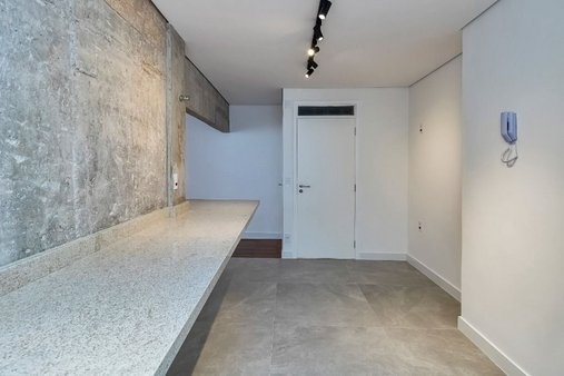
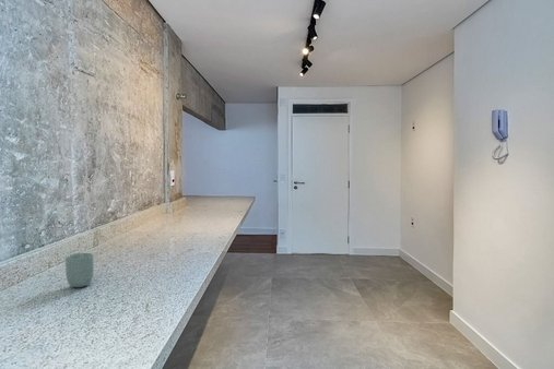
+ cup (80, 270)
